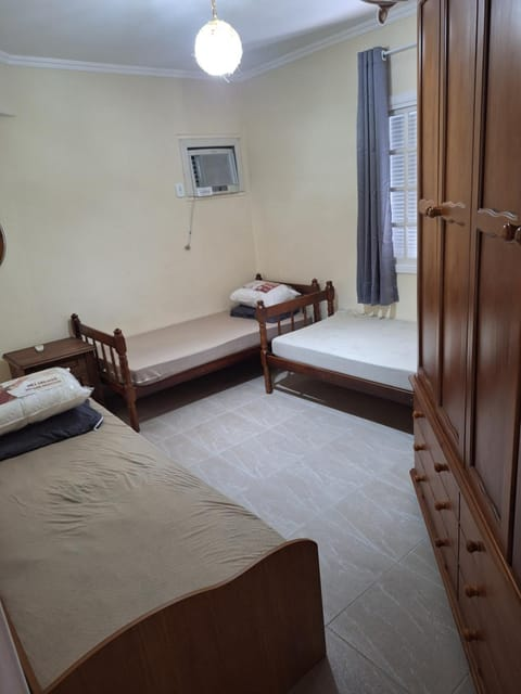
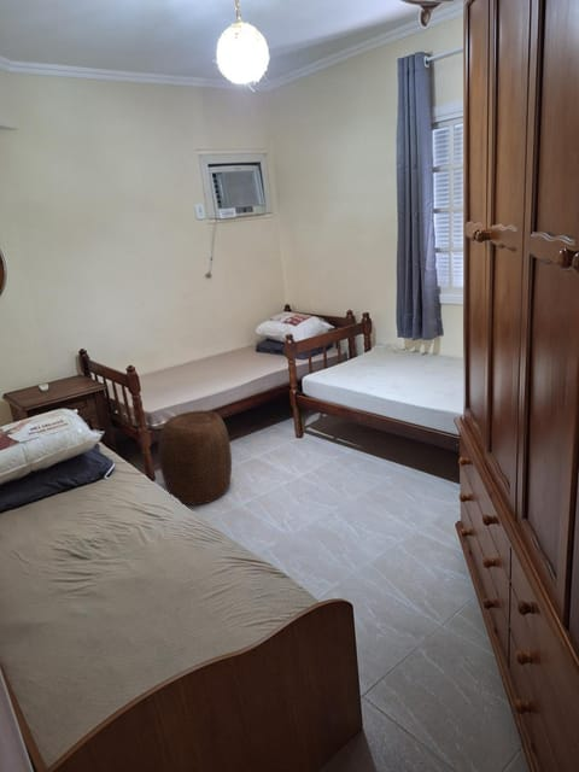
+ stool (195, 455)
